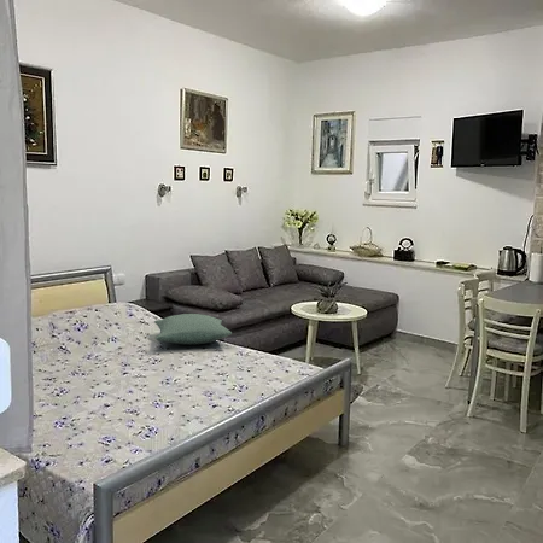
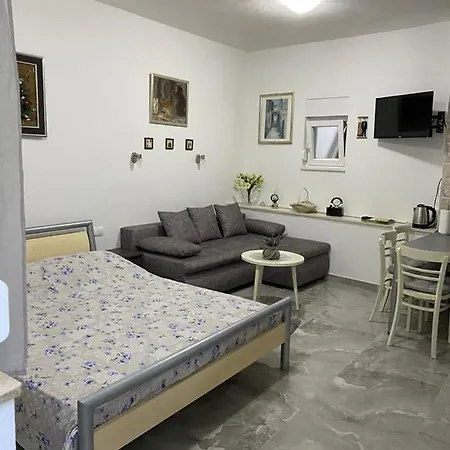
- pillow (191, 328)
